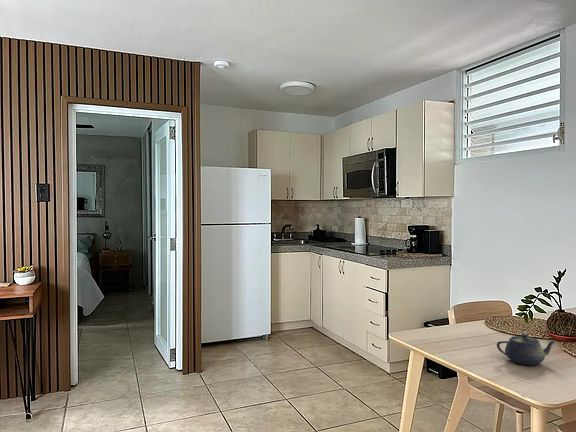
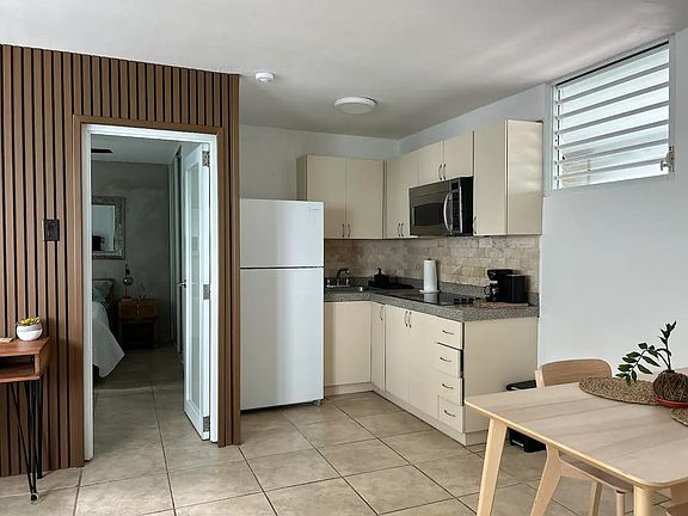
- teapot (526, 347)
